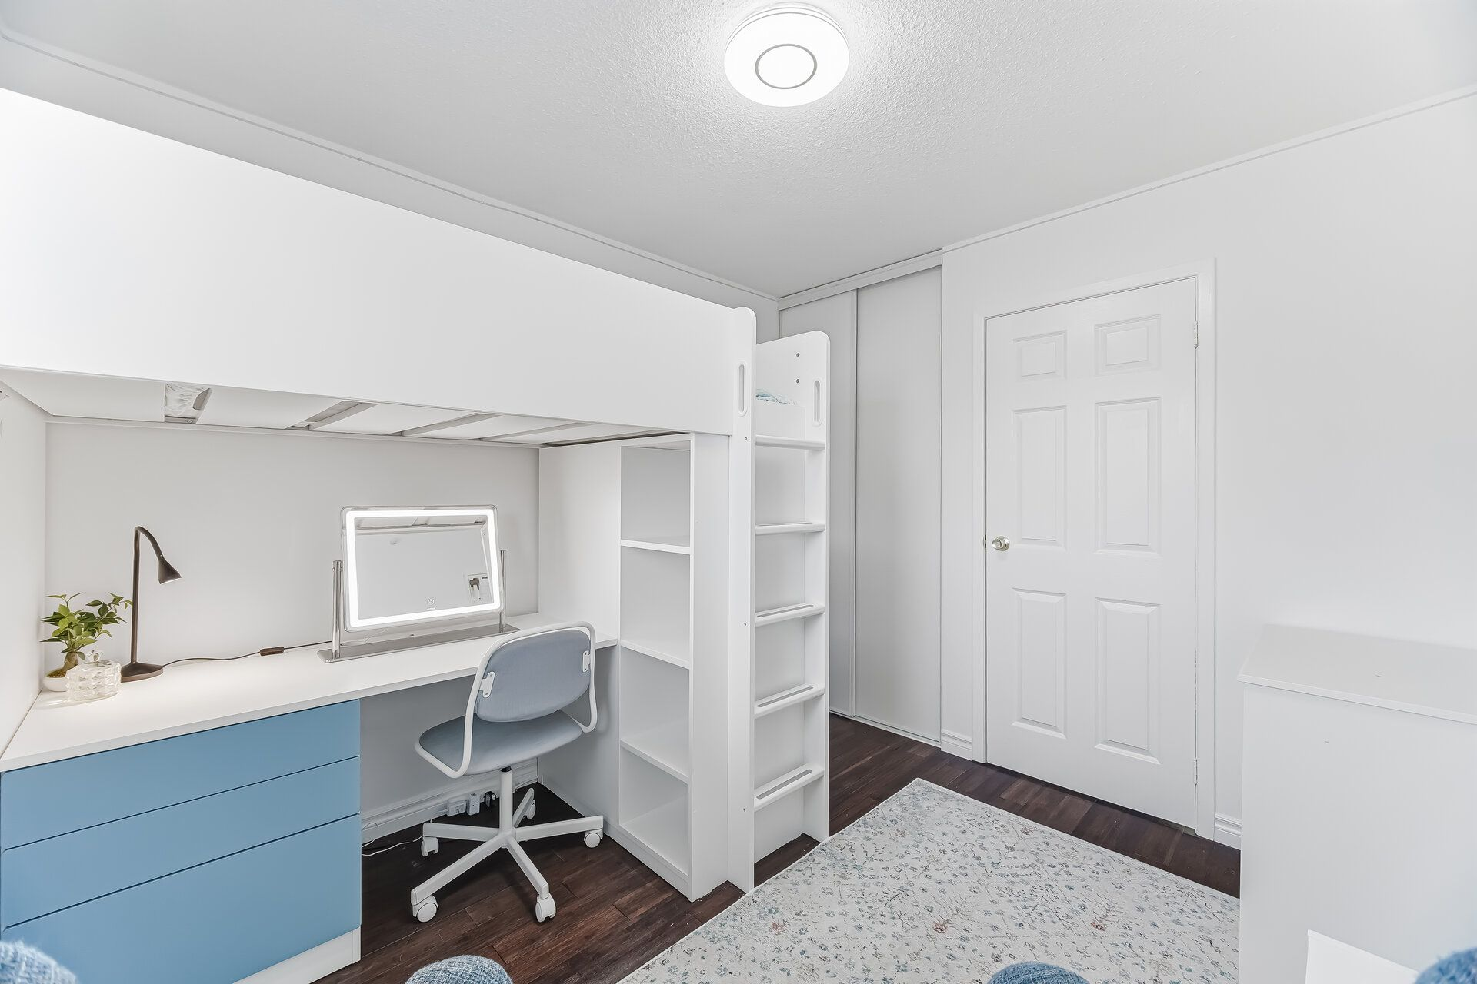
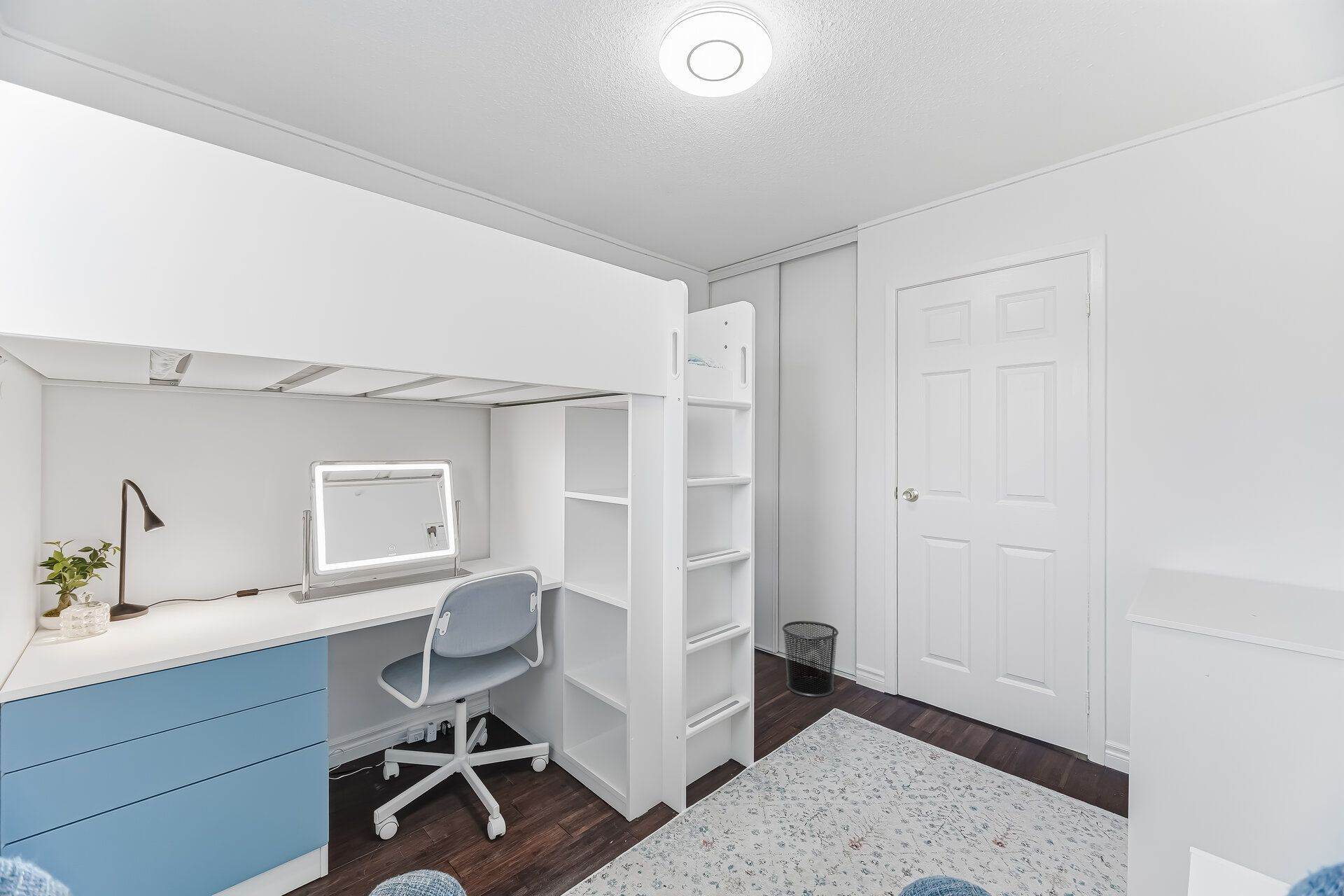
+ waste bin (810, 658)
